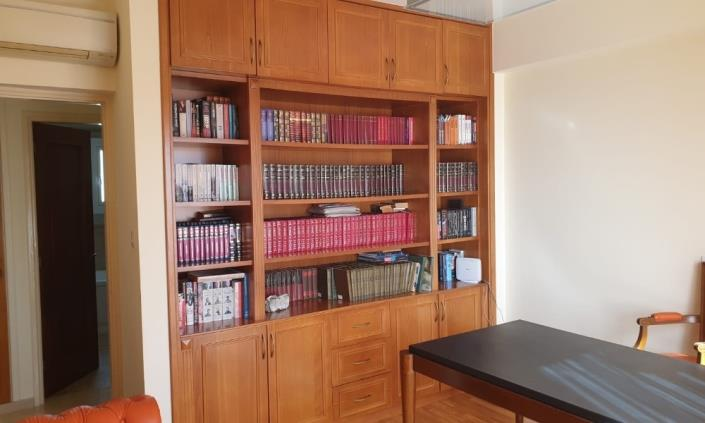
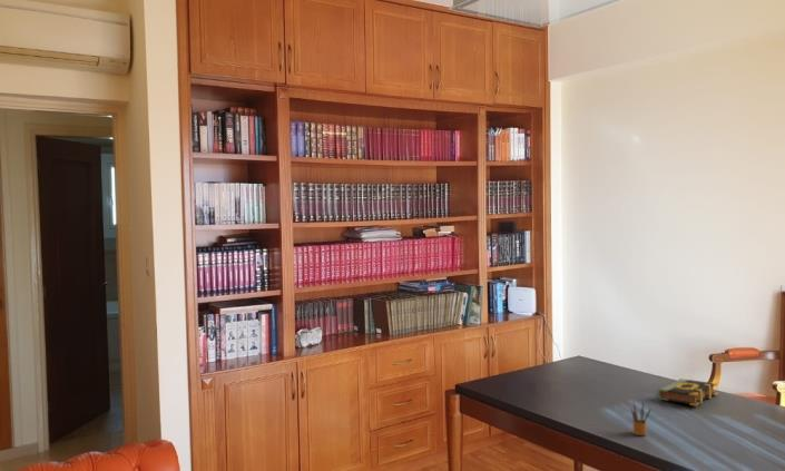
+ pencil box (640, 419)
+ book (689, 389)
